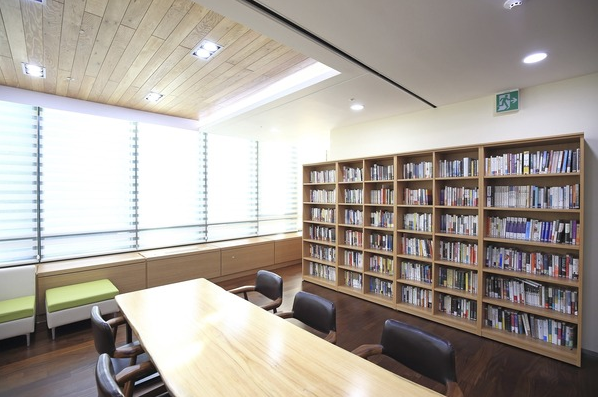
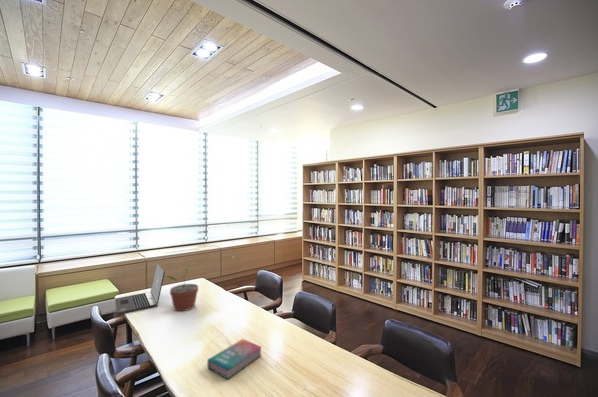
+ potted plant (184, 285)
+ laptop (142, 293)
+ book (235, 357)
